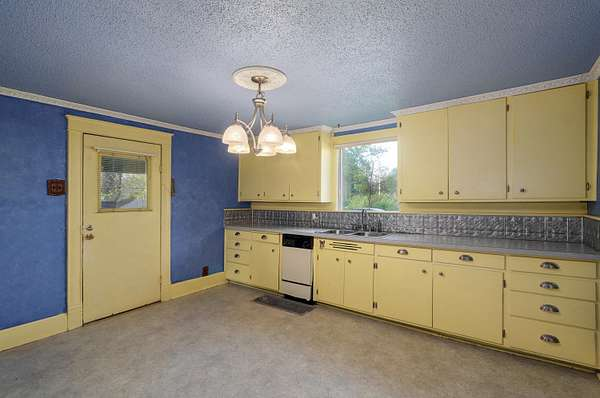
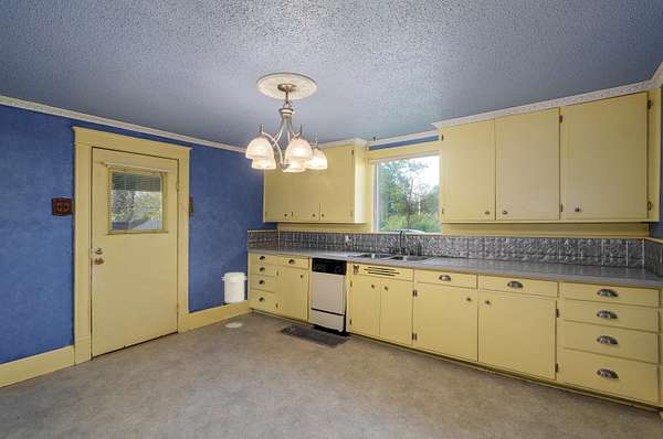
+ trash can (234, 299)
